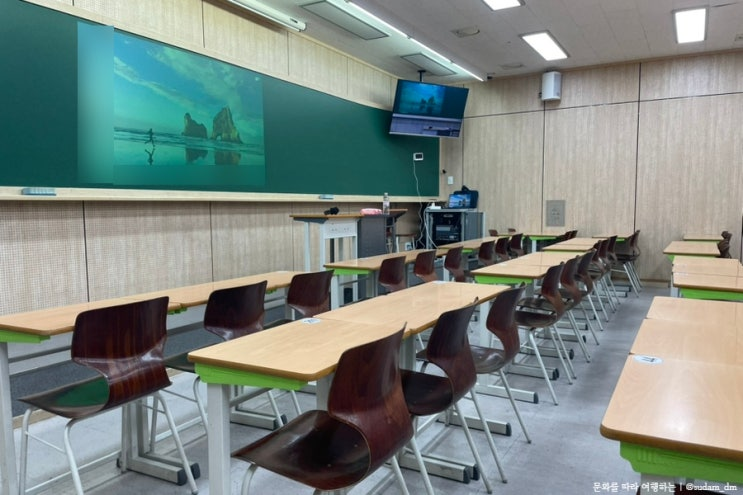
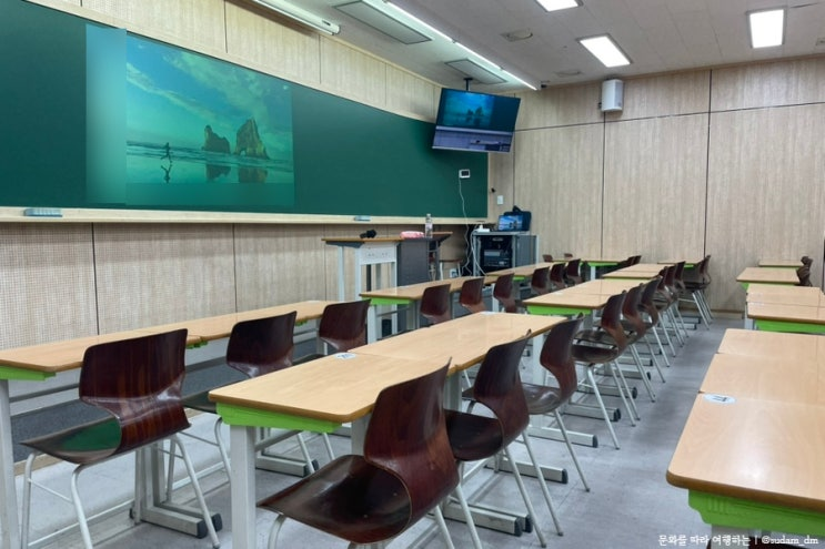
- wall art (555, 213)
